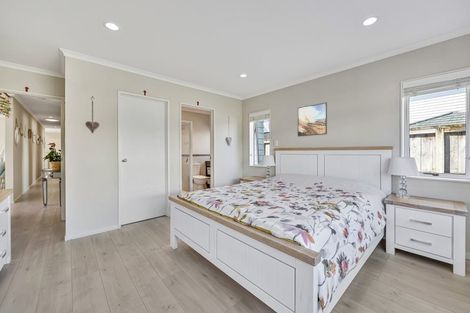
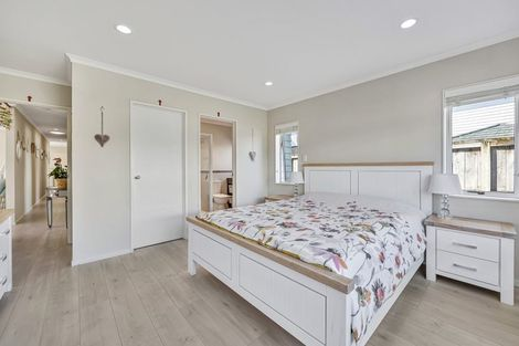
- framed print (311, 120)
